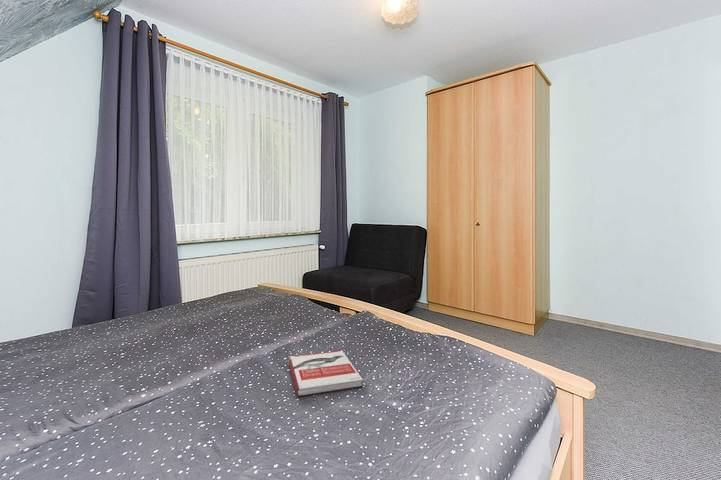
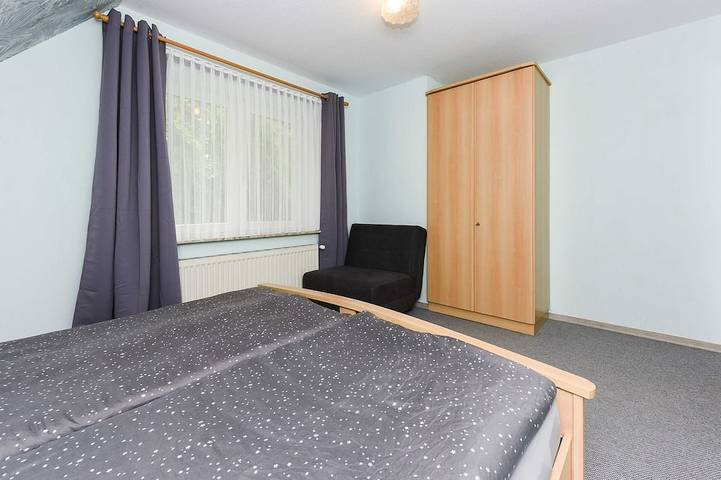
- book (322, 370)
